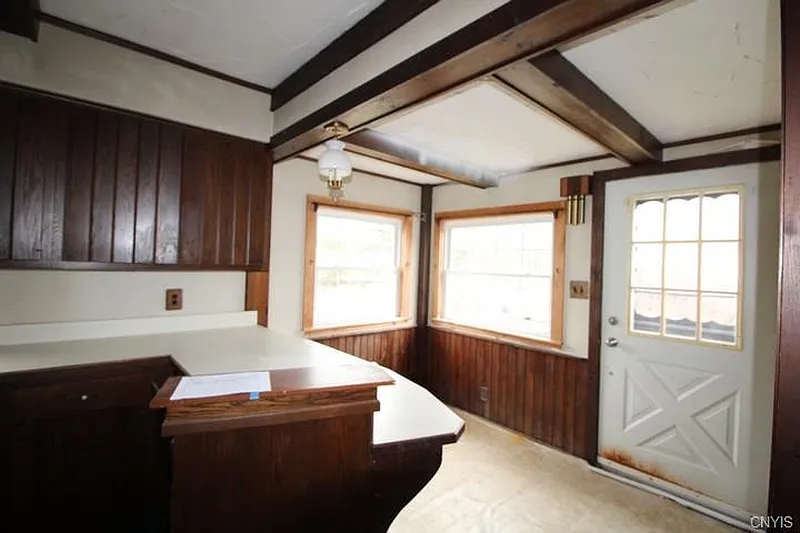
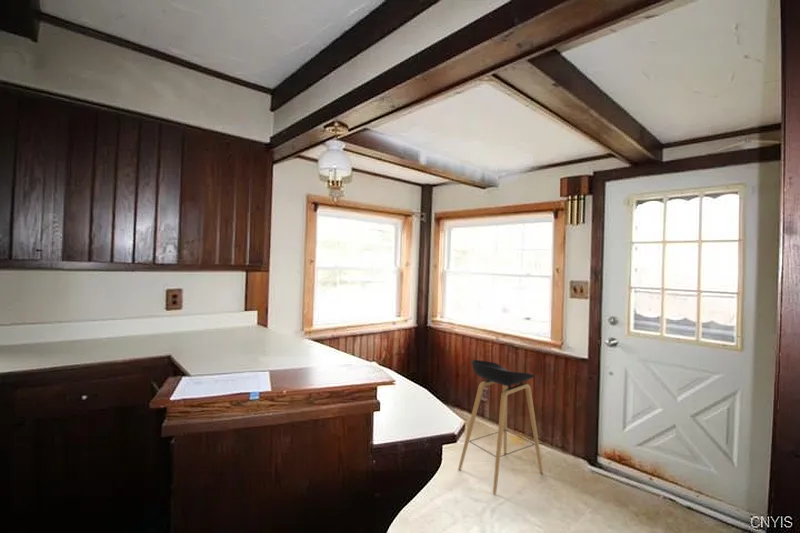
+ stool (502, 416)
